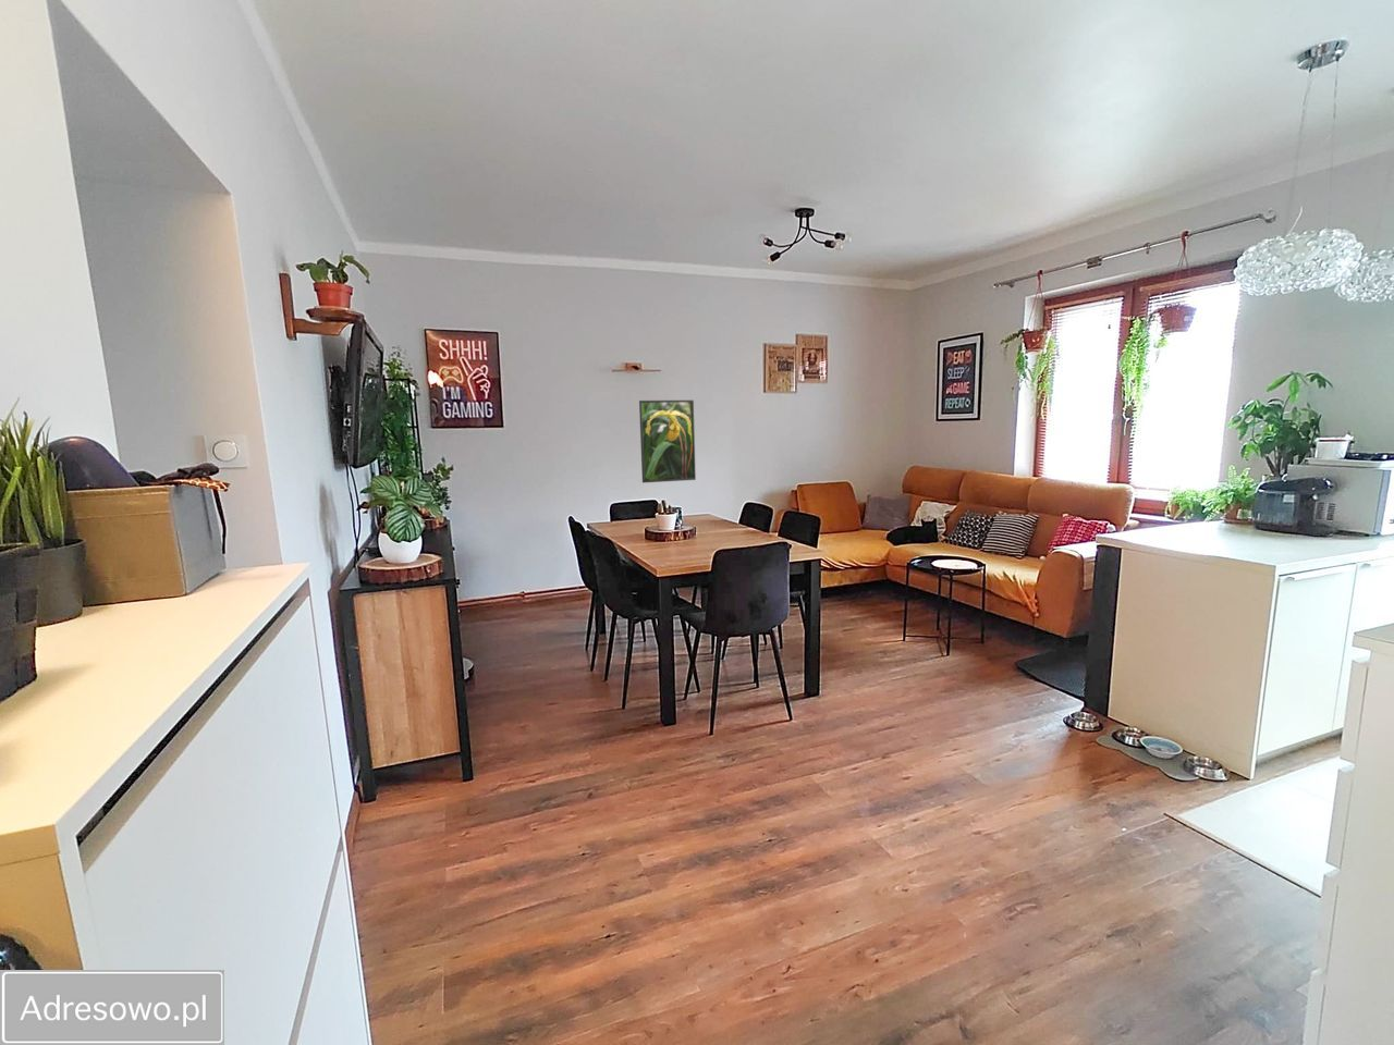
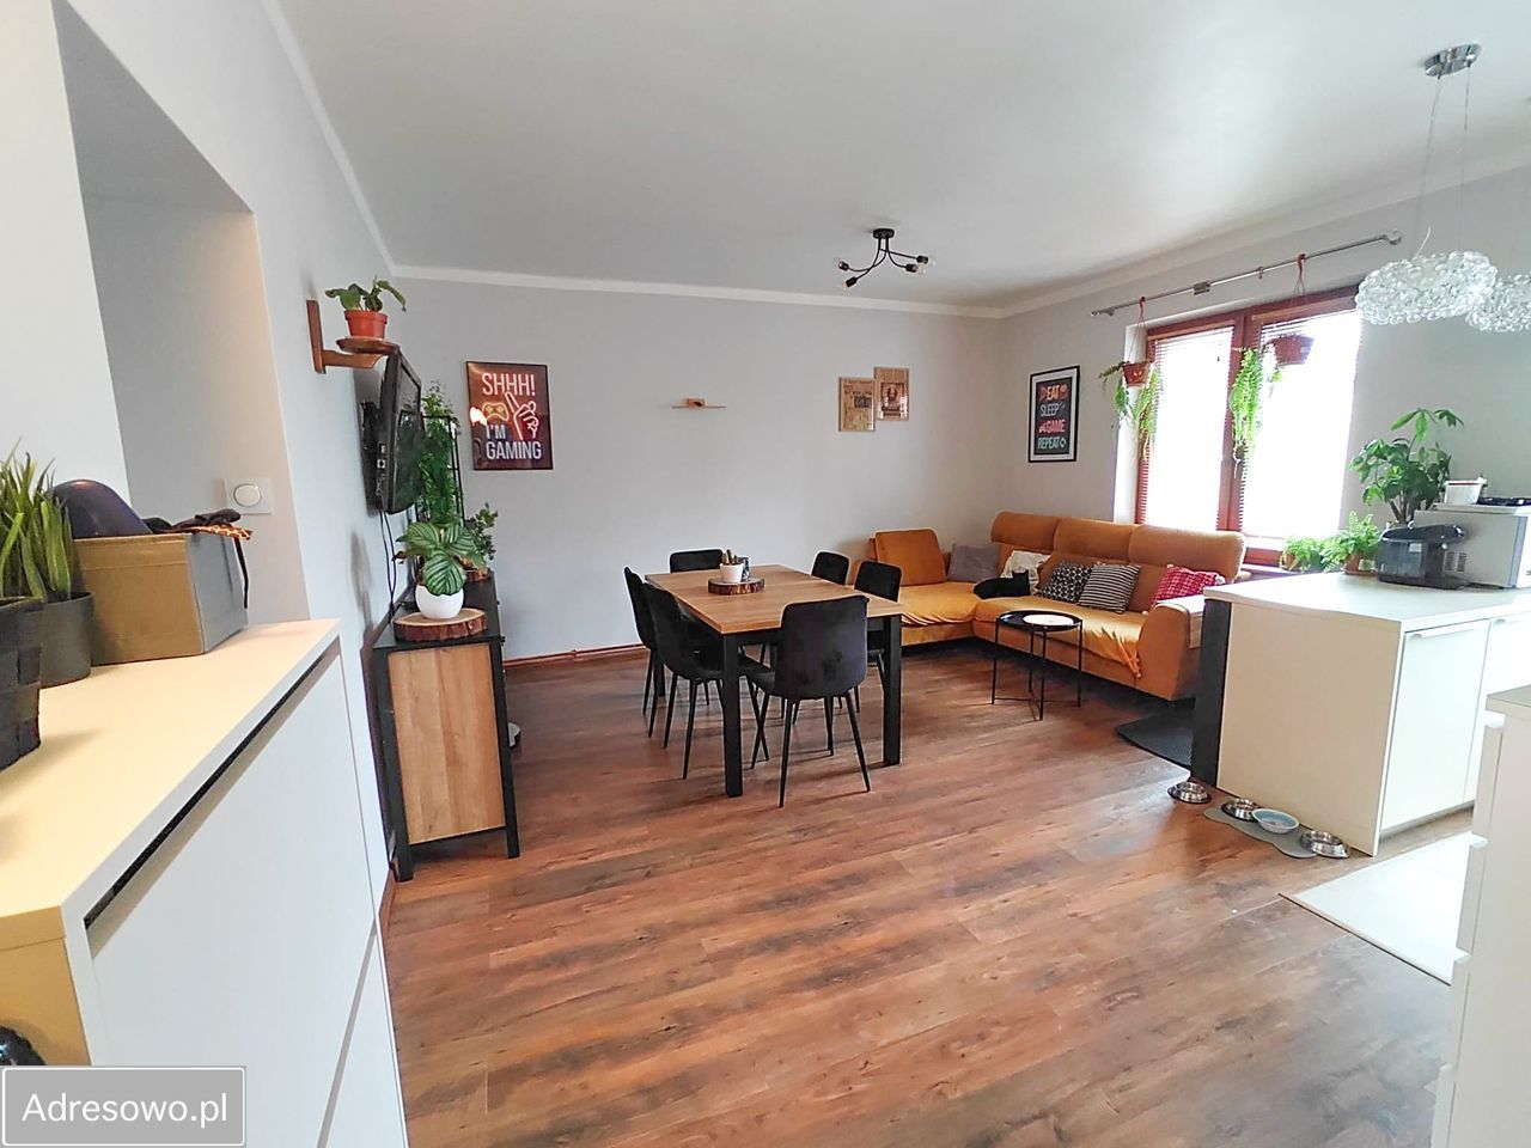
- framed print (667, 441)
